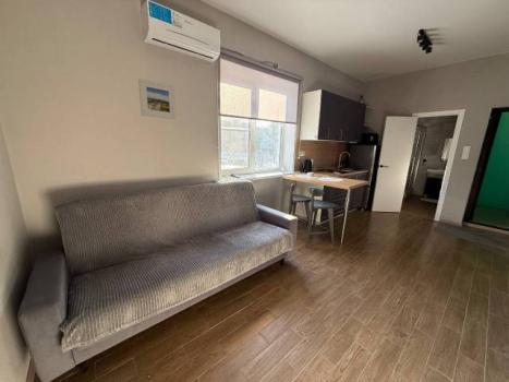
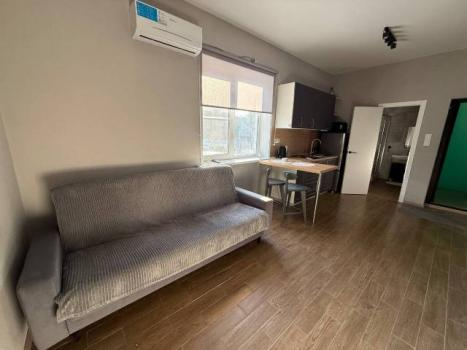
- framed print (158, 99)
